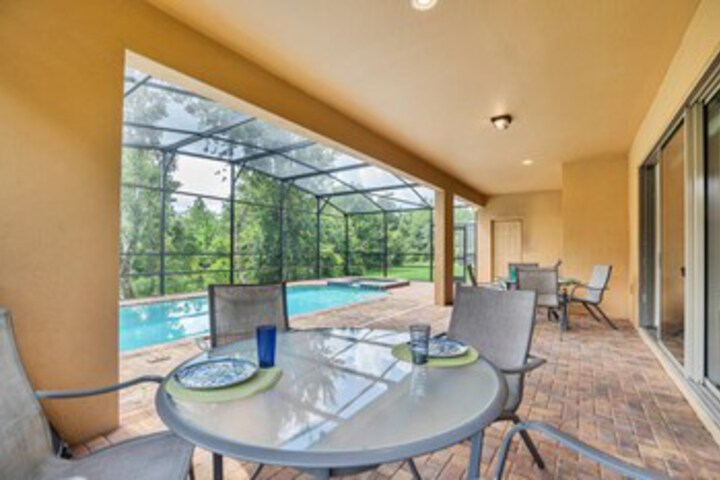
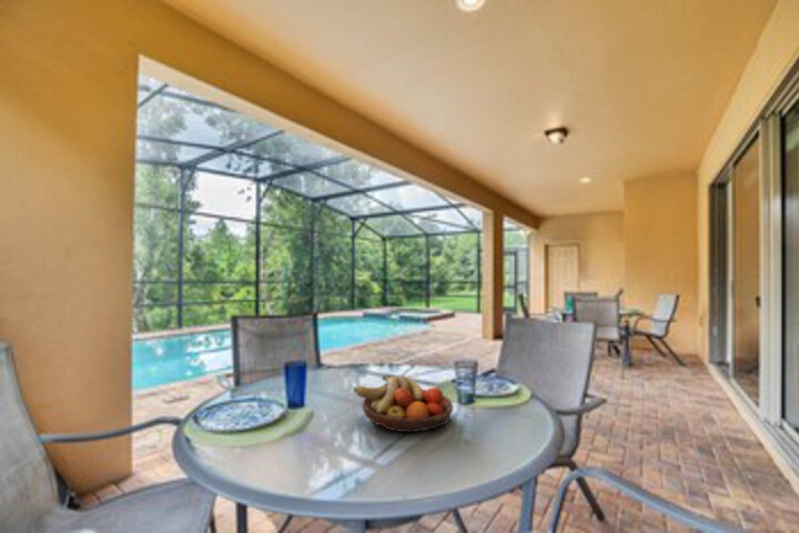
+ fruit bowl (406, 398)
